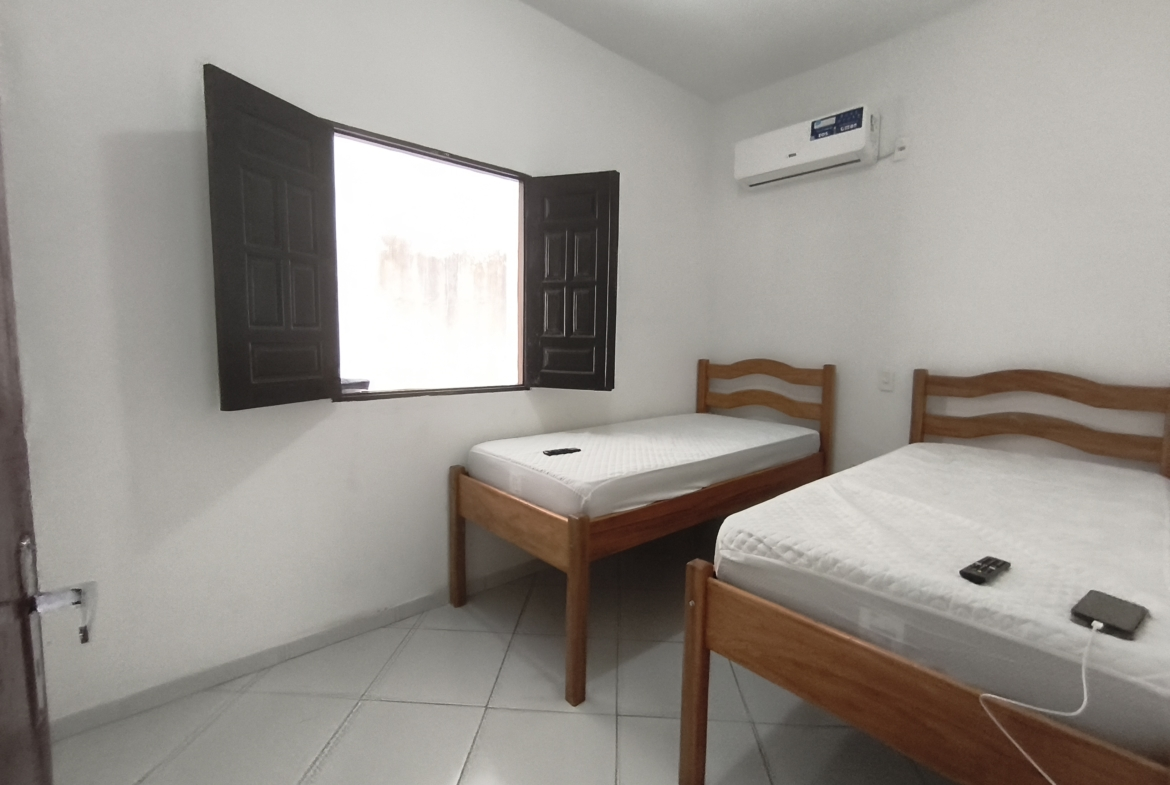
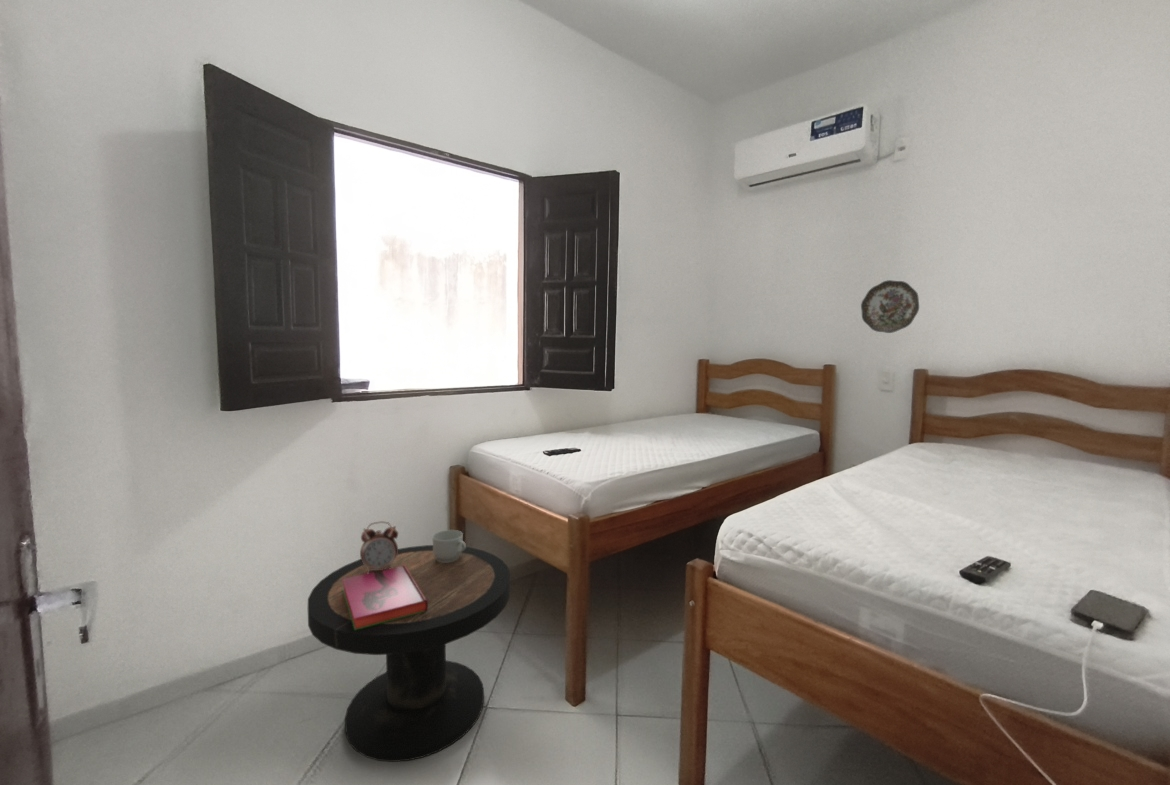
+ decorative plate (889, 306)
+ mug (450, 546)
+ alarm clock (379, 545)
+ hardback book (383, 593)
+ side table (416, 645)
